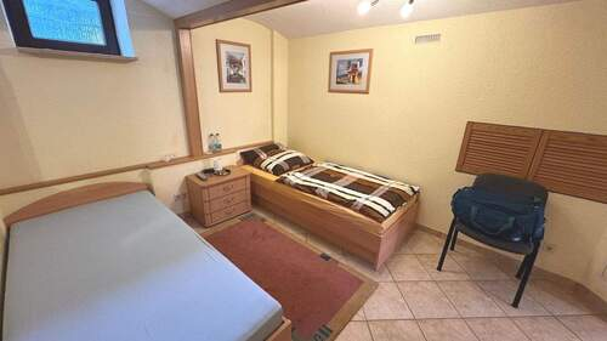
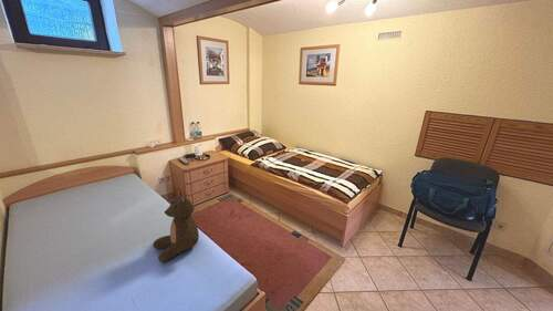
+ stuffed bear (174, 222)
